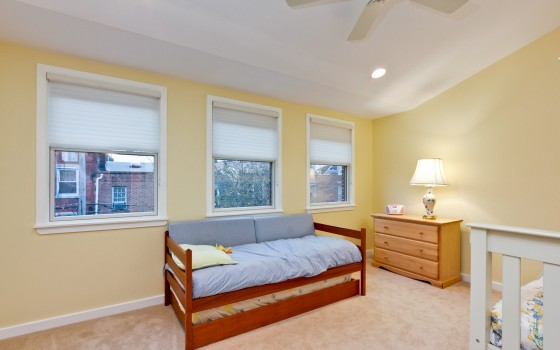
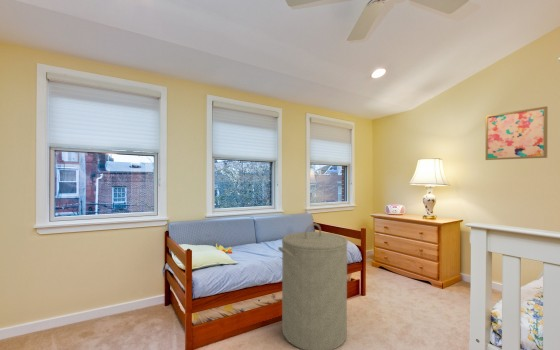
+ wall art (514, 135)
+ laundry hamper (314, 277)
